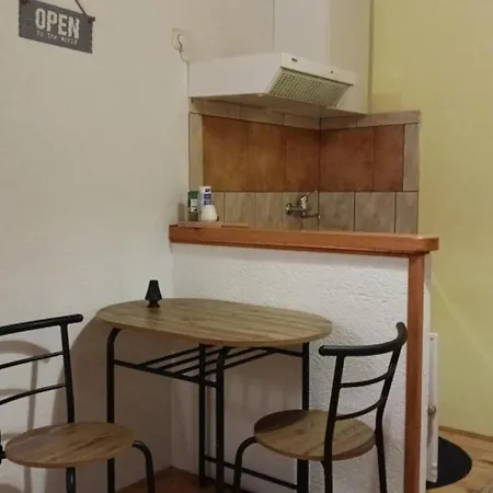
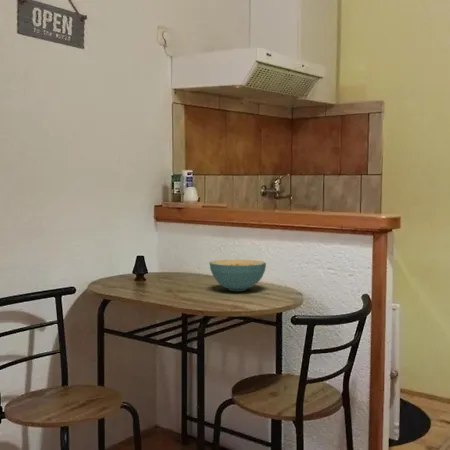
+ cereal bowl (237, 276)
